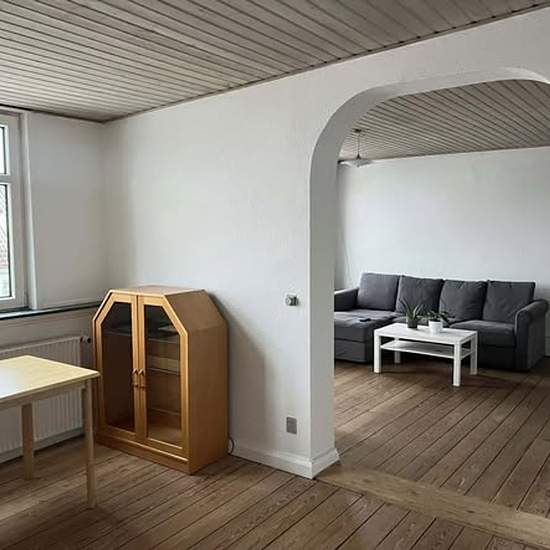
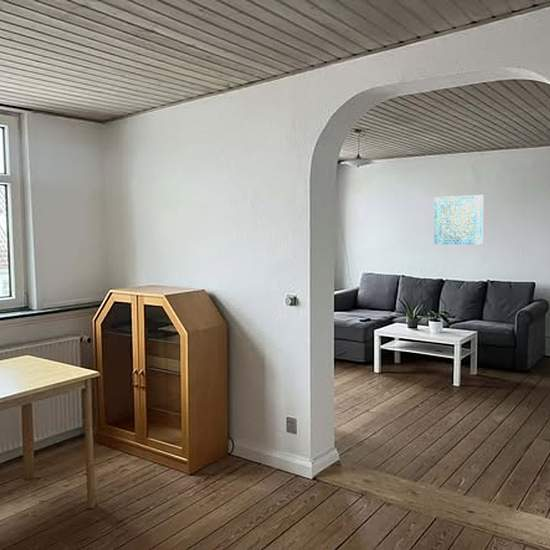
+ wall art (458, 220)
